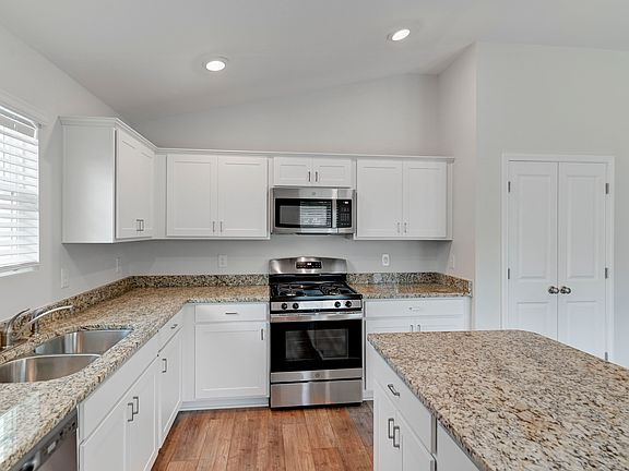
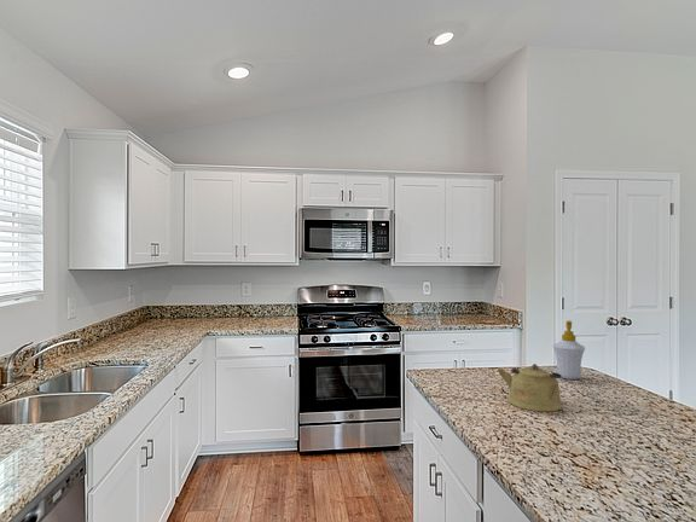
+ soap bottle (568, 349)
+ kettle (528, 382)
